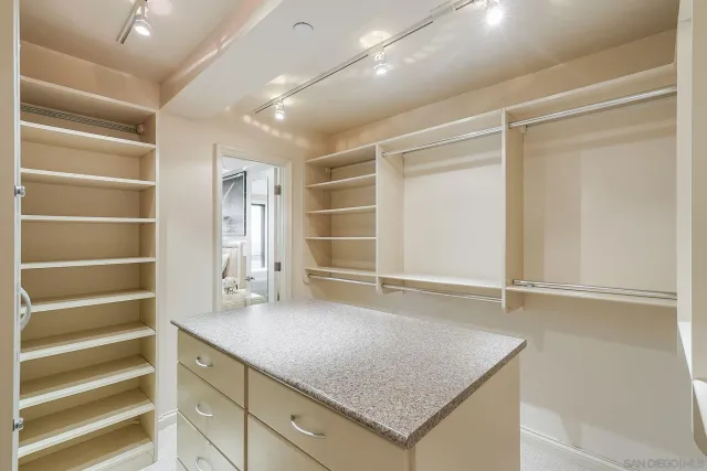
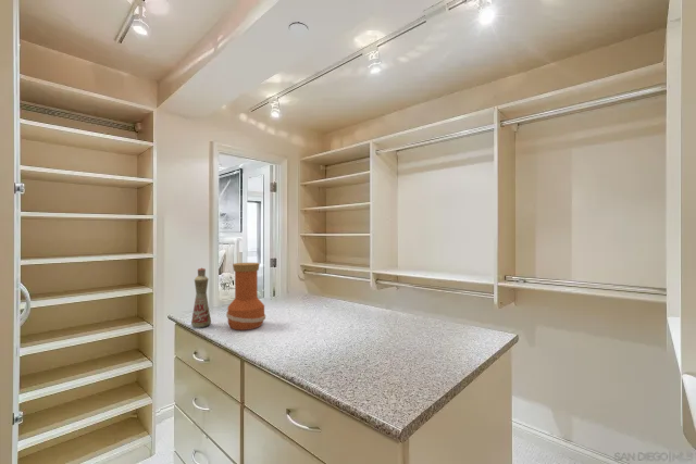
+ bottle (201, 296)
+ vase (246, 294)
